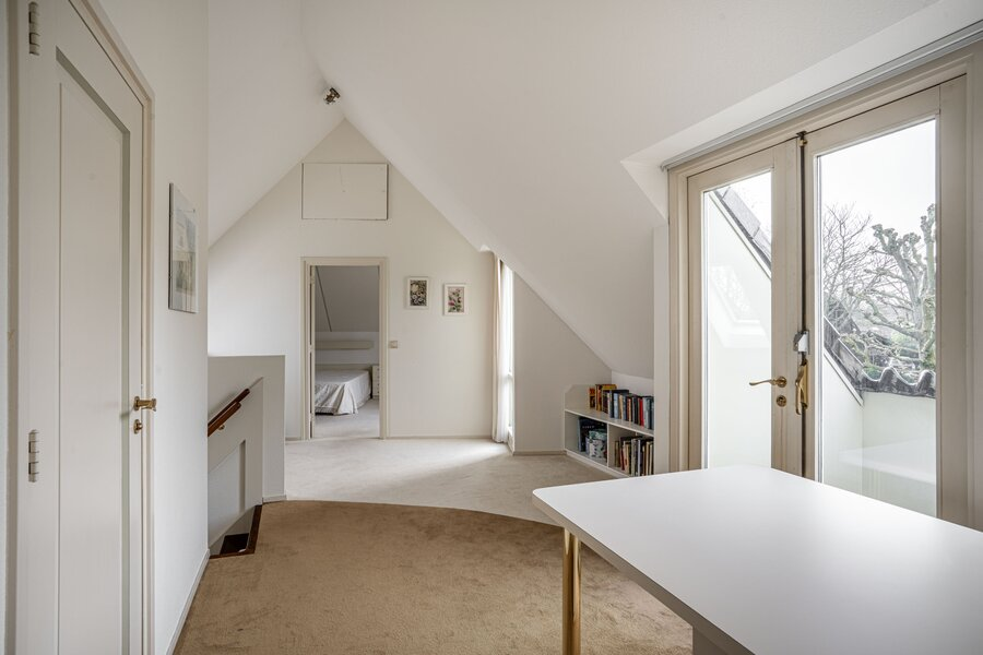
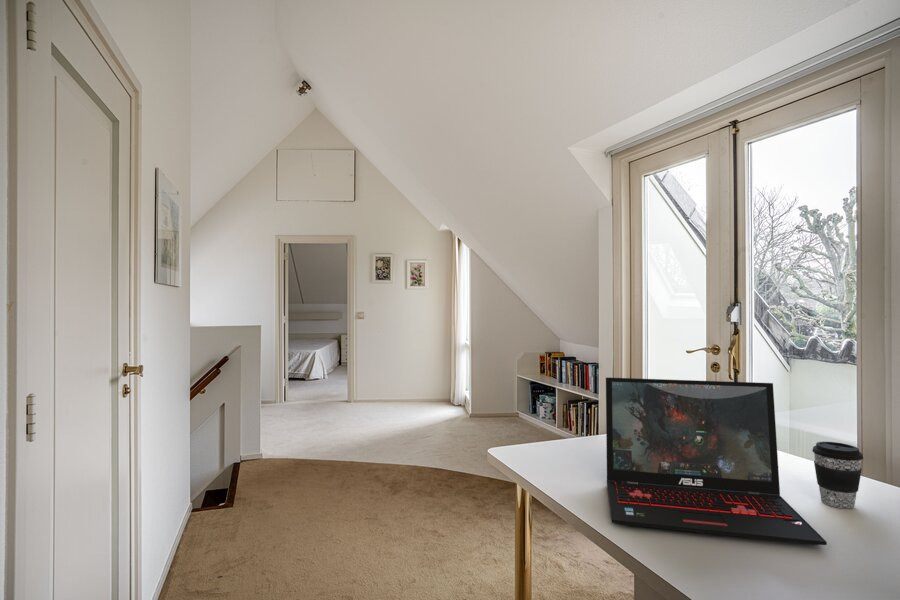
+ coffee cup (837, 474)
+ laptop (698, 449)
